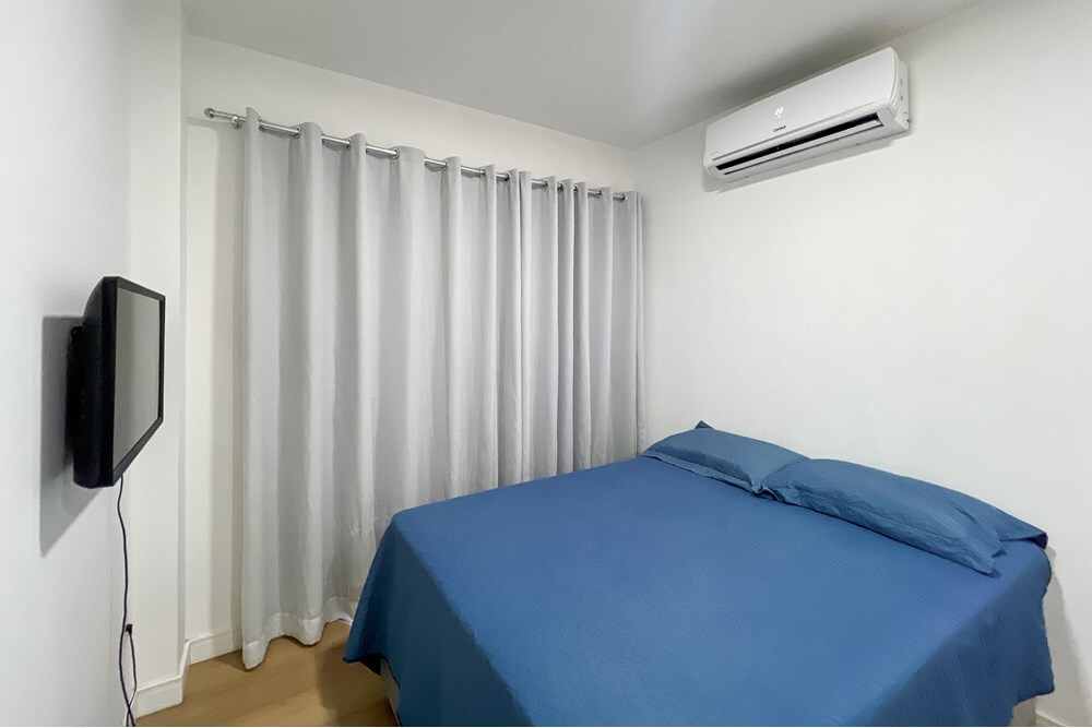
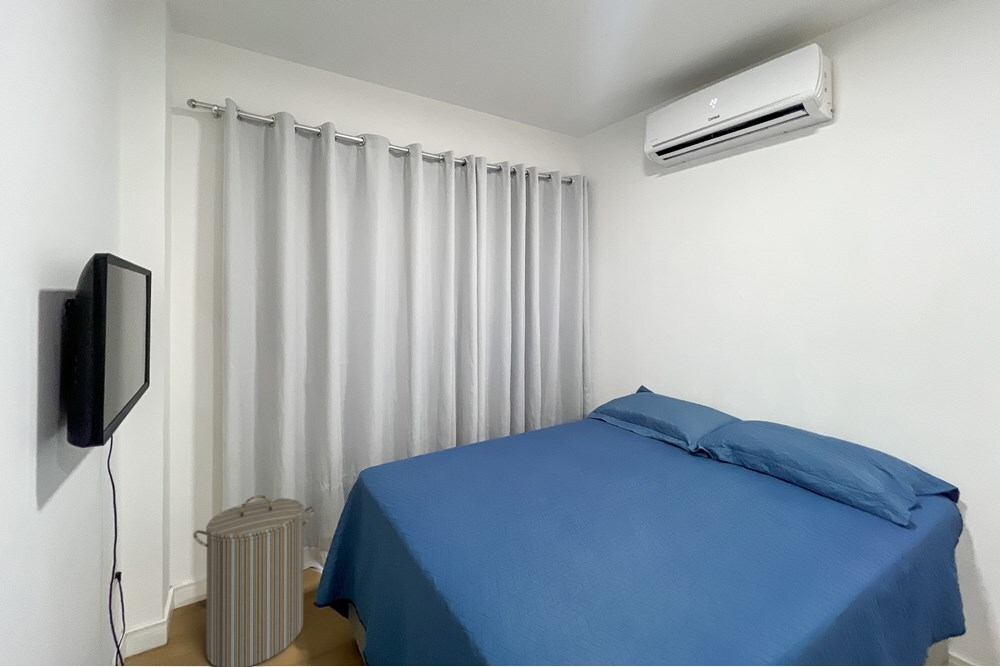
+ laundry hamper (257, 565)
